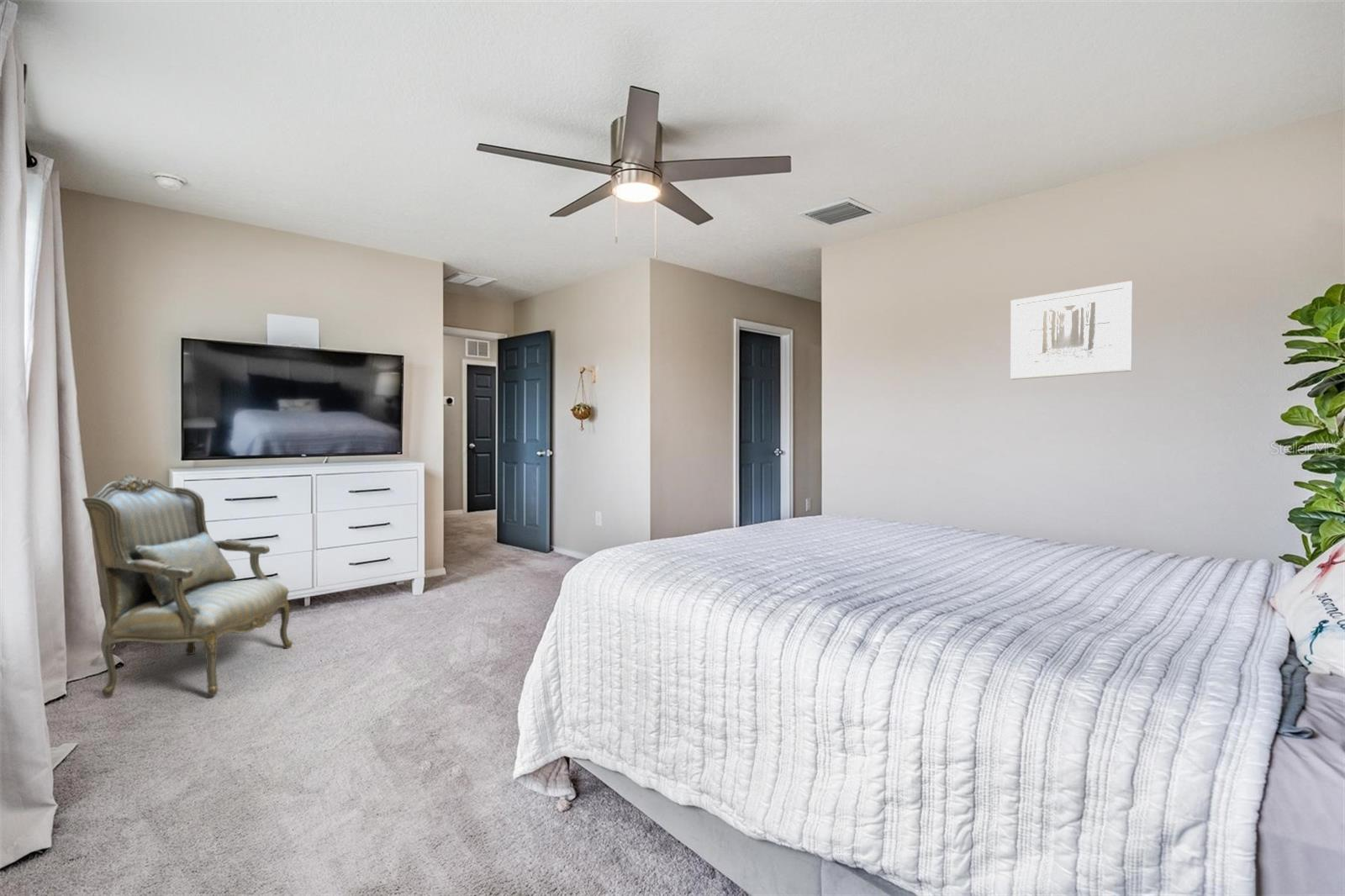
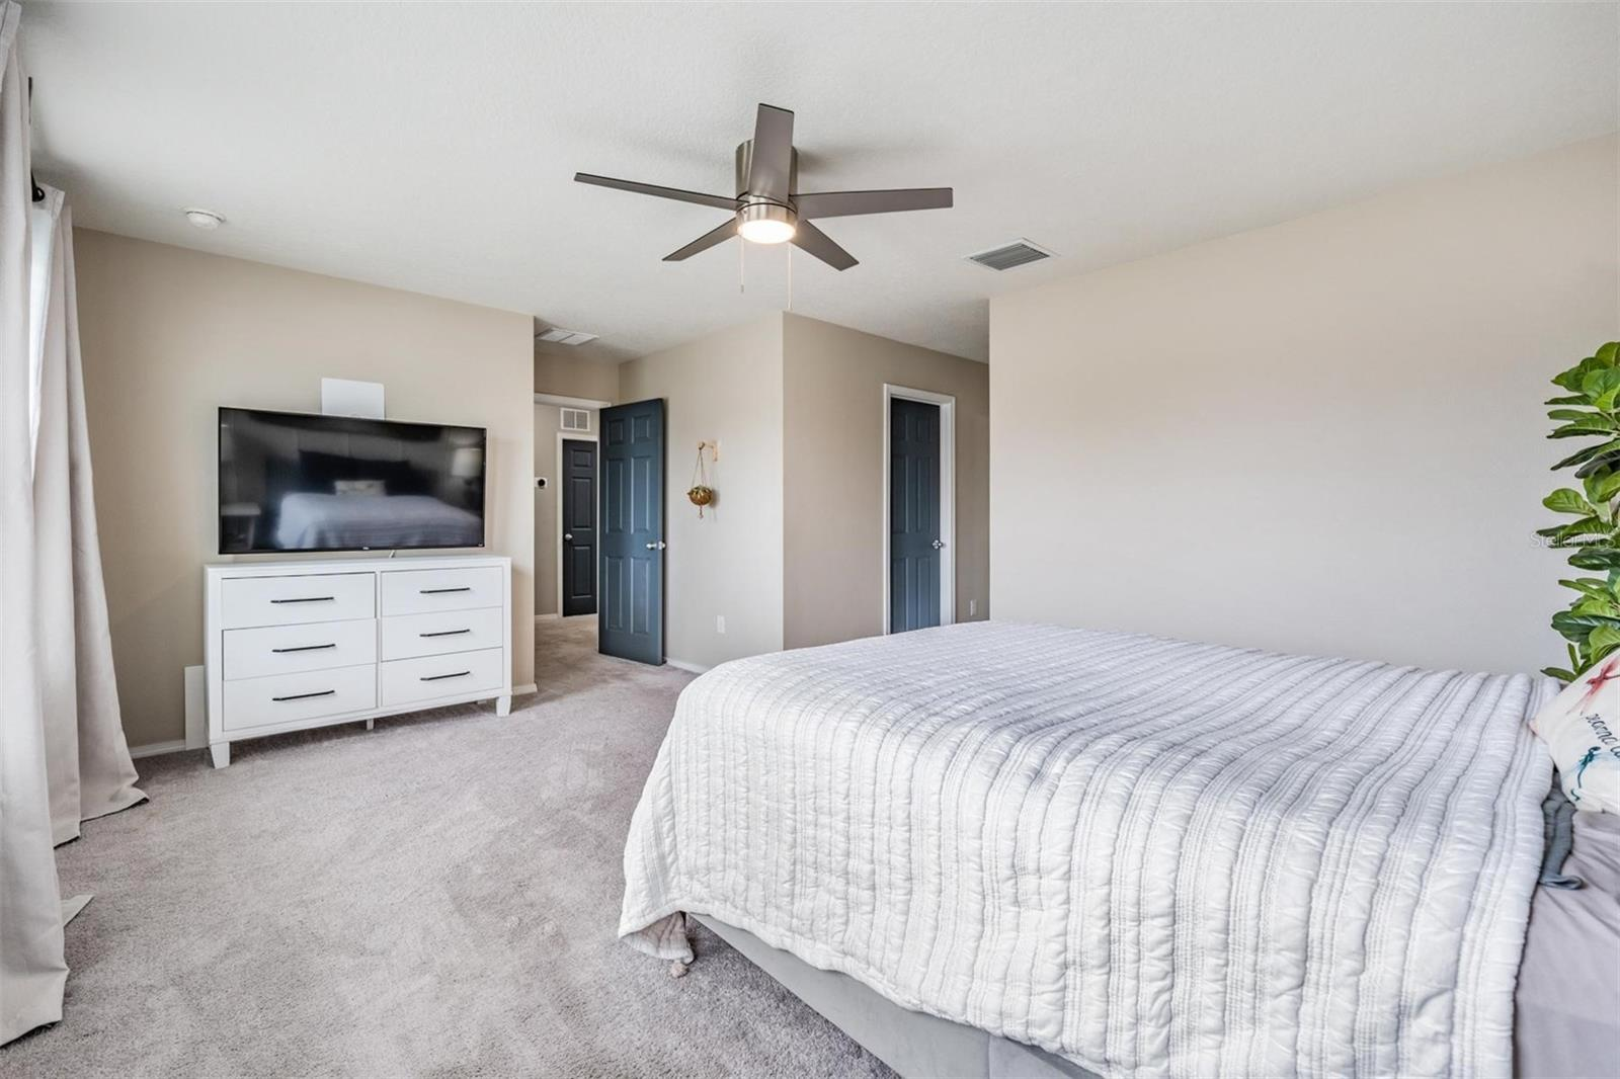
- wall art (1067, 333)
- armchair (196, 572)
